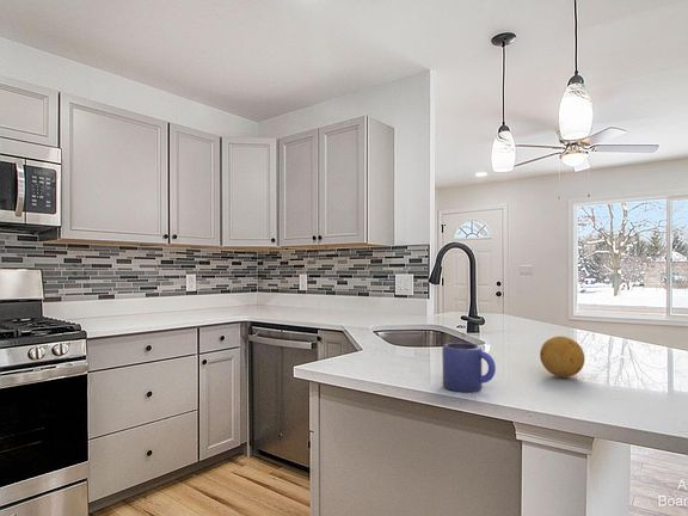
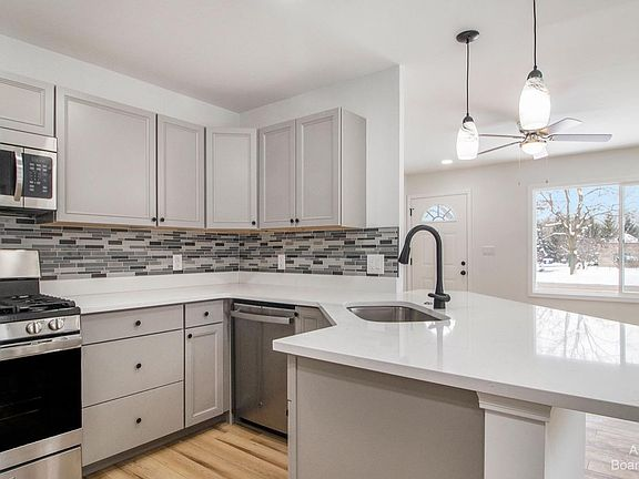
- mug (468, 367)
- fruit (561, 356)
